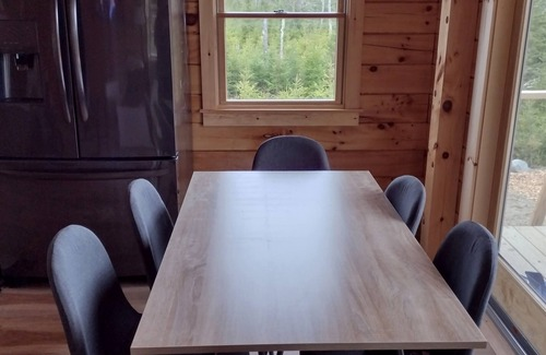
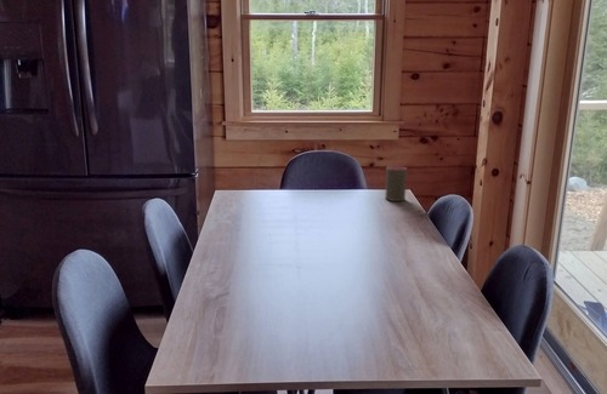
+ cup (396, 183)
